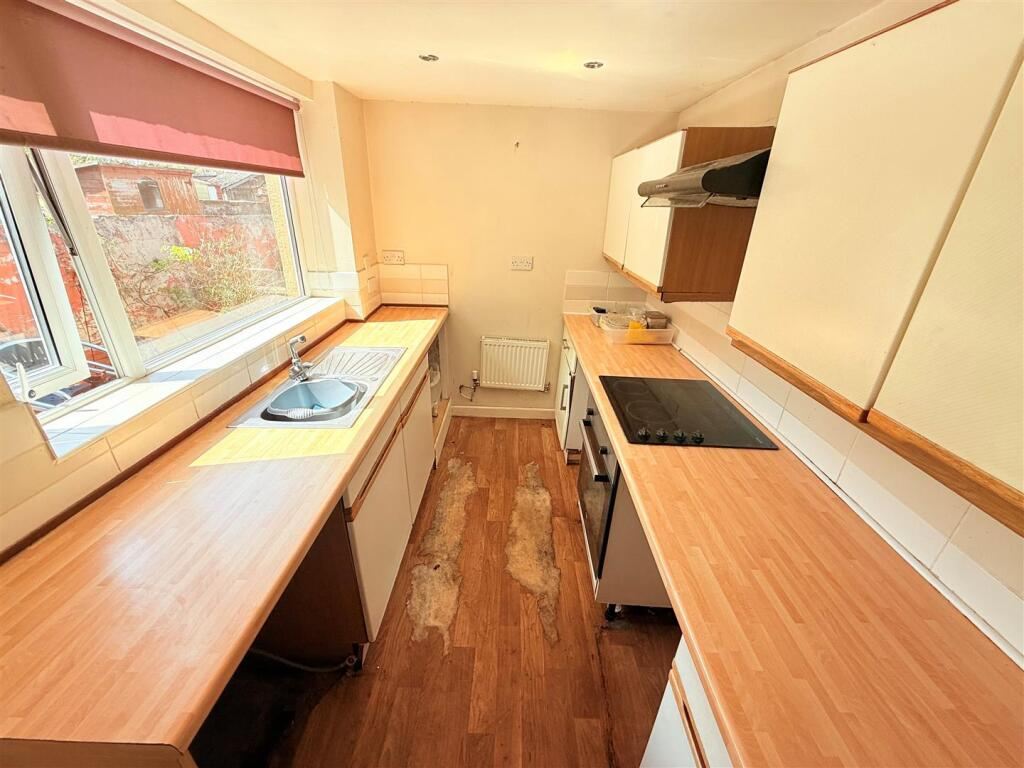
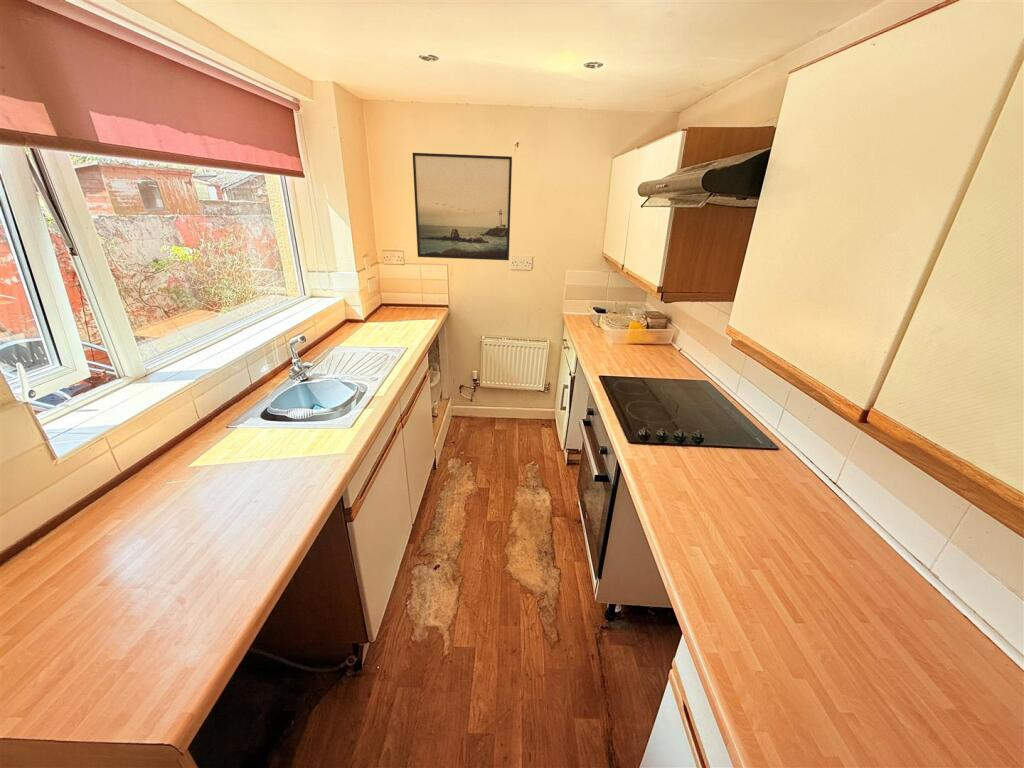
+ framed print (463, 209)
